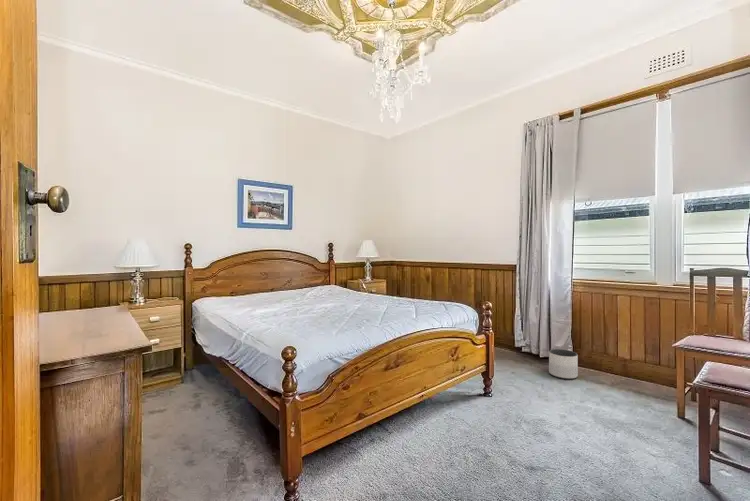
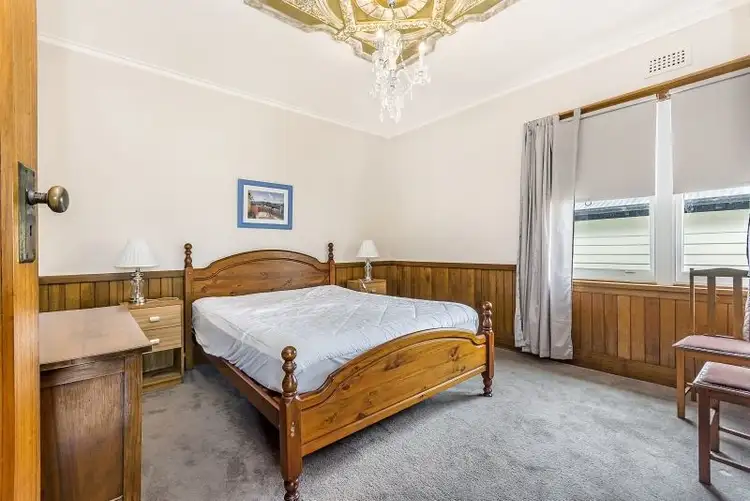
- planter (563, 363)
